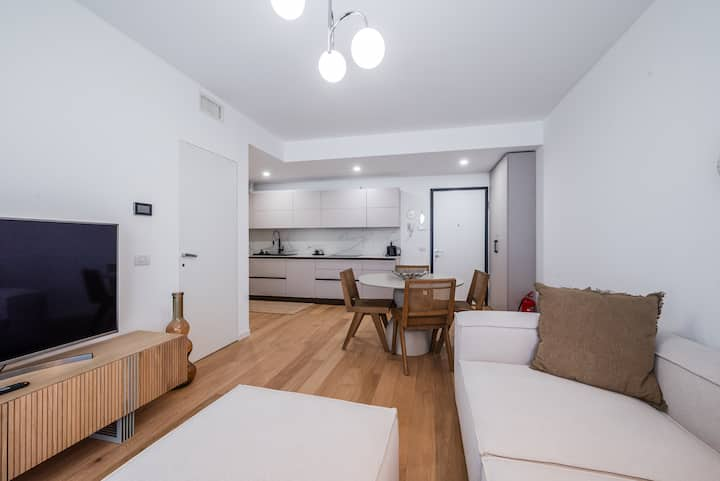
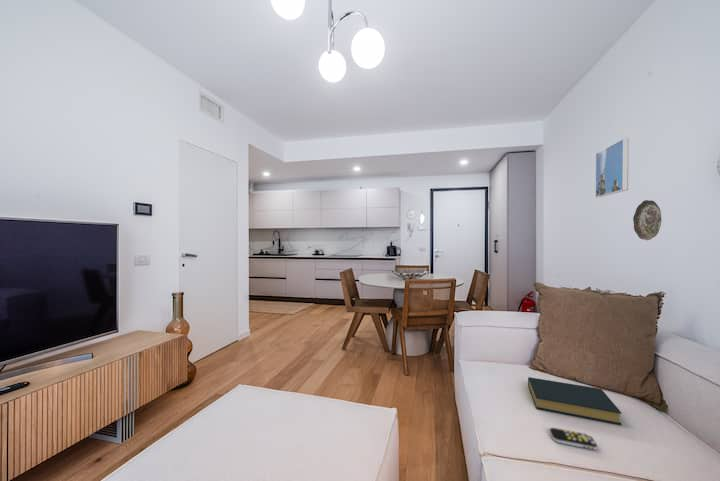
+ remote control (572, 438)
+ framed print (610, 170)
+ decorative plate (648, 220)
+ hardback book (569, 397)
